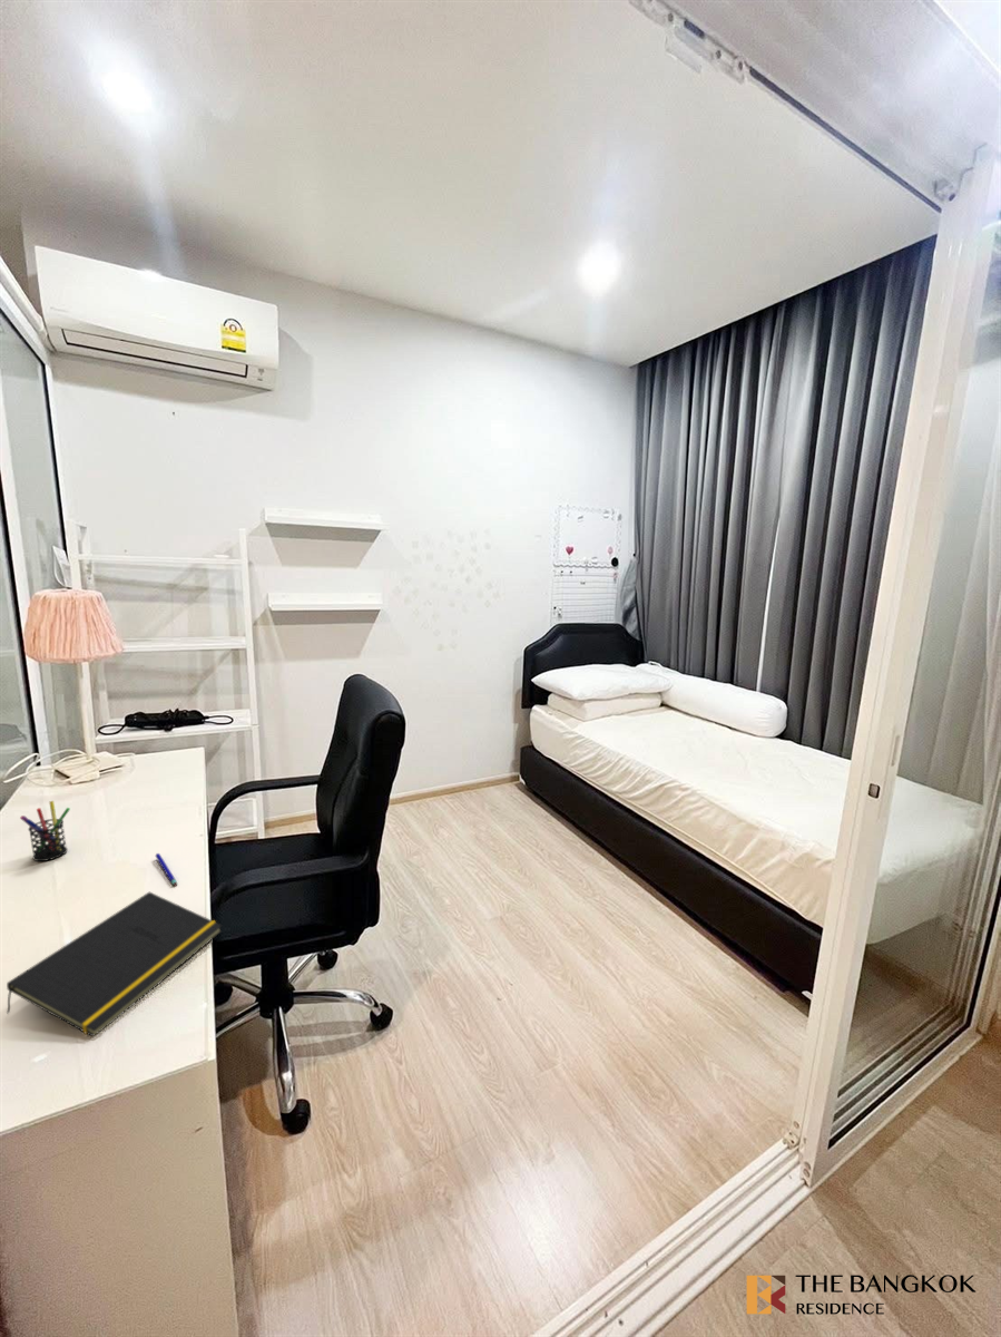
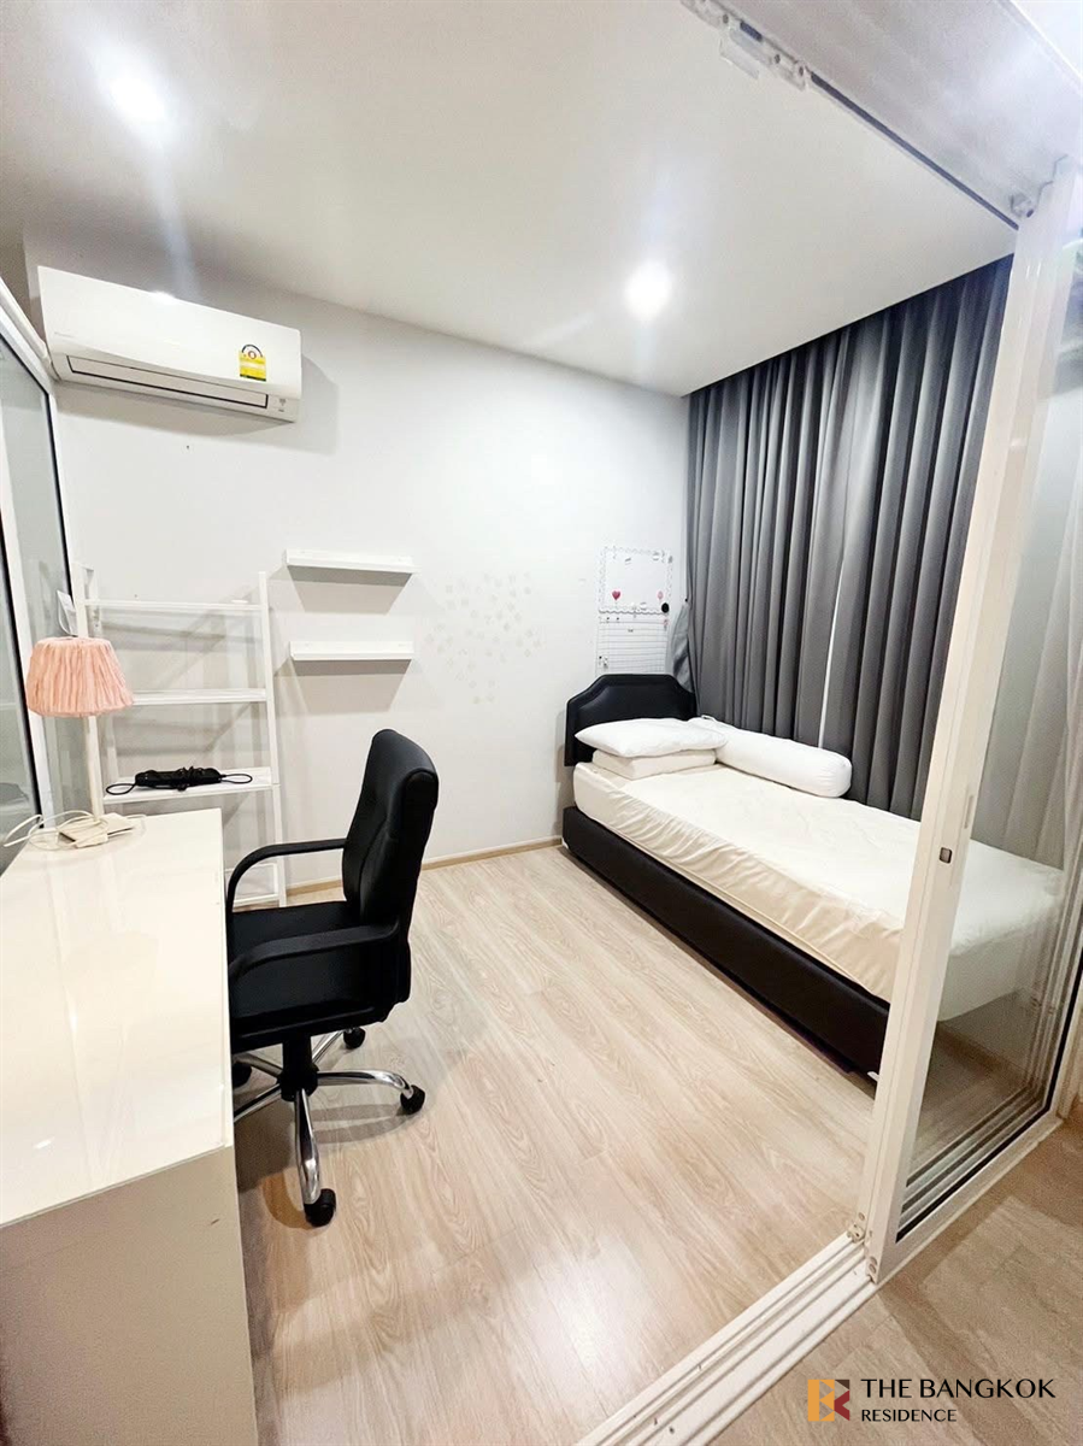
- pen holder (50, 829)
- notepad (125, 954)
- pen (166, 869)
